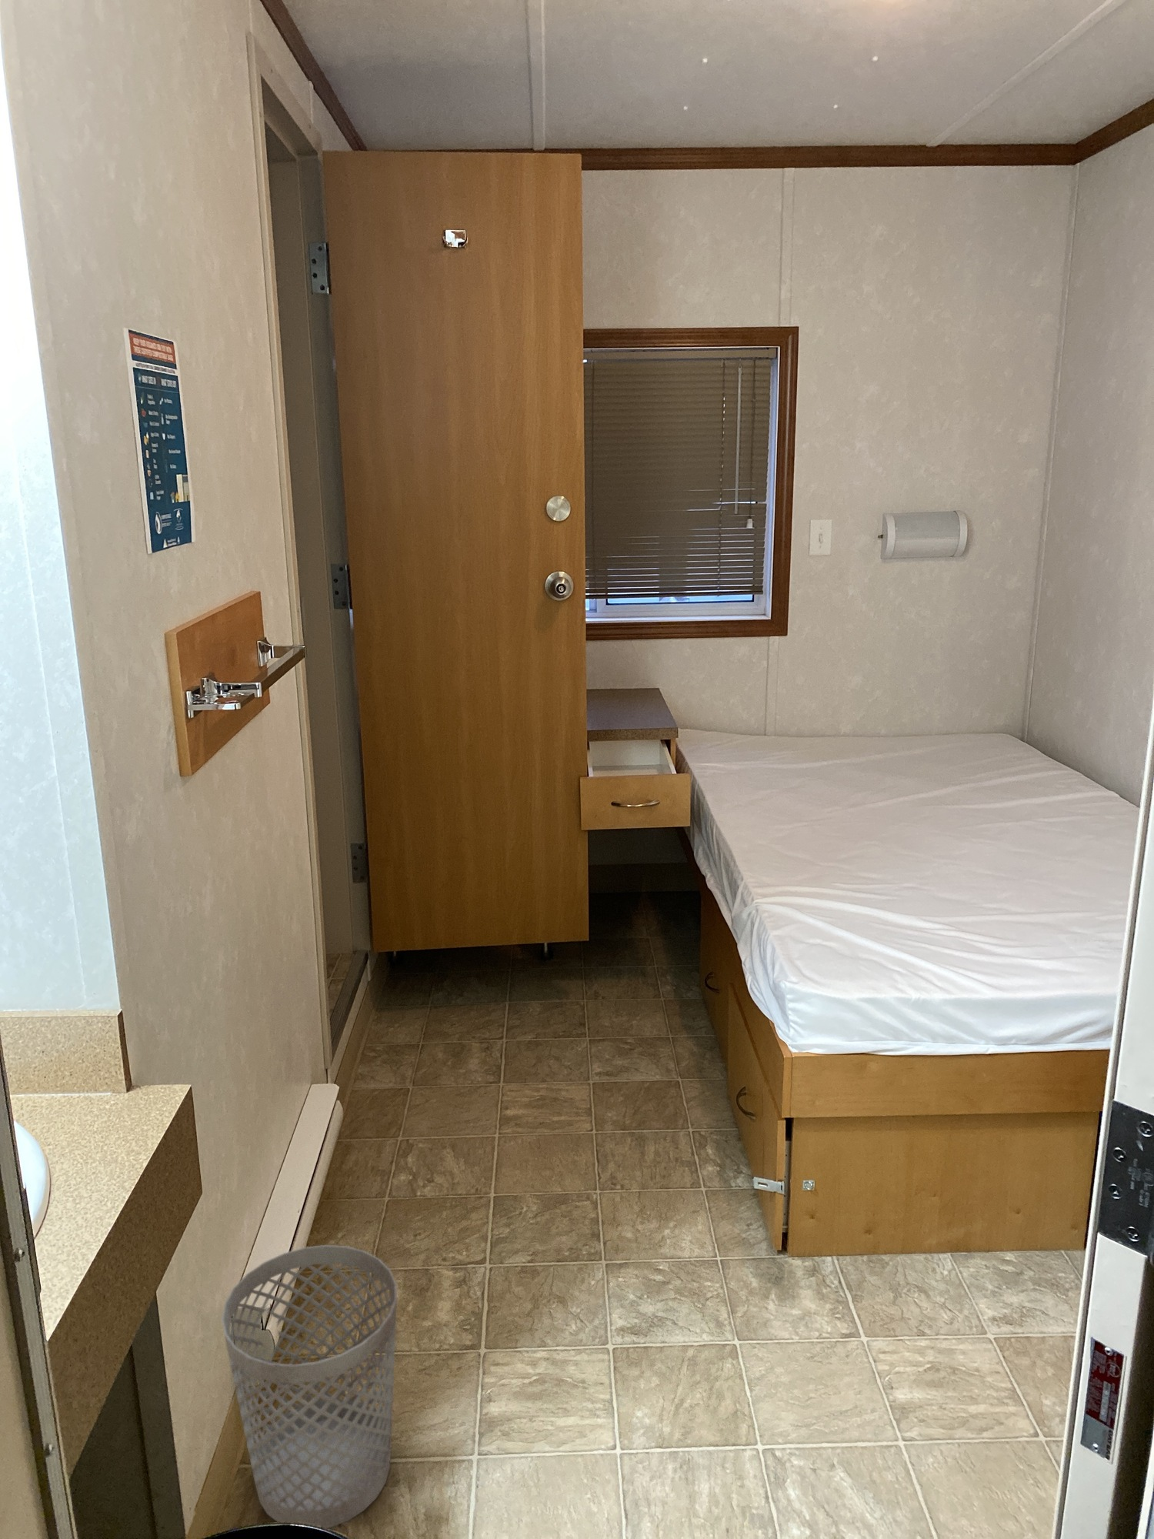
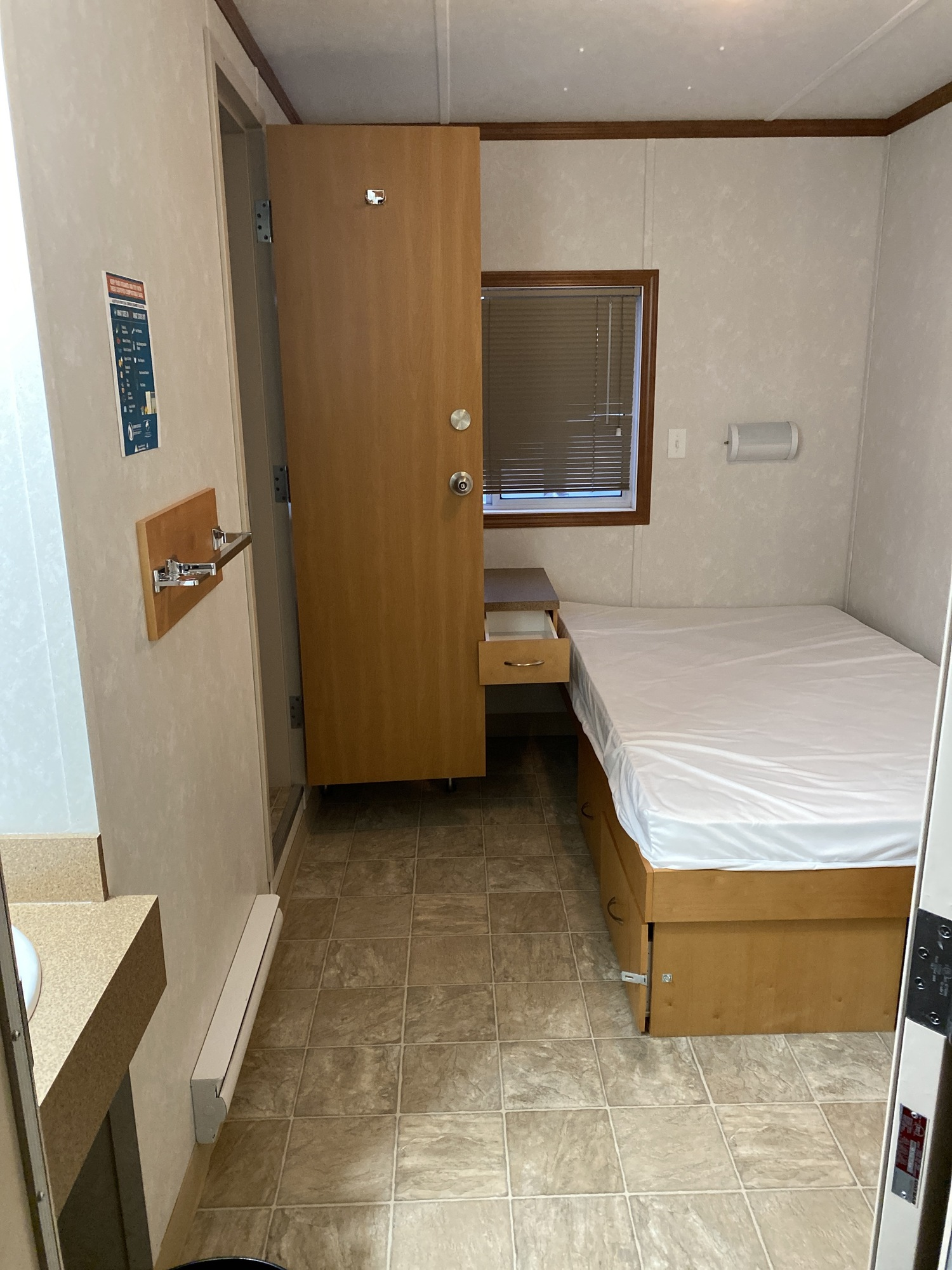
- wastebasket (318, 1389)
